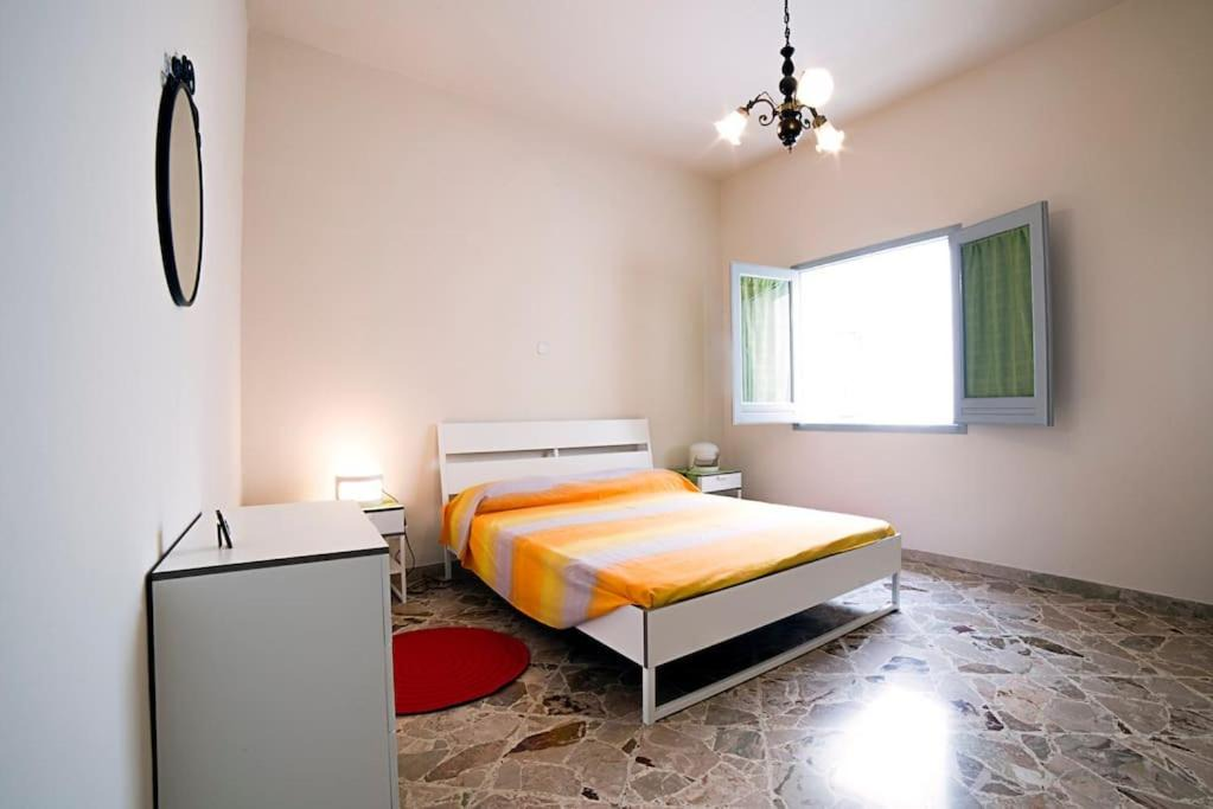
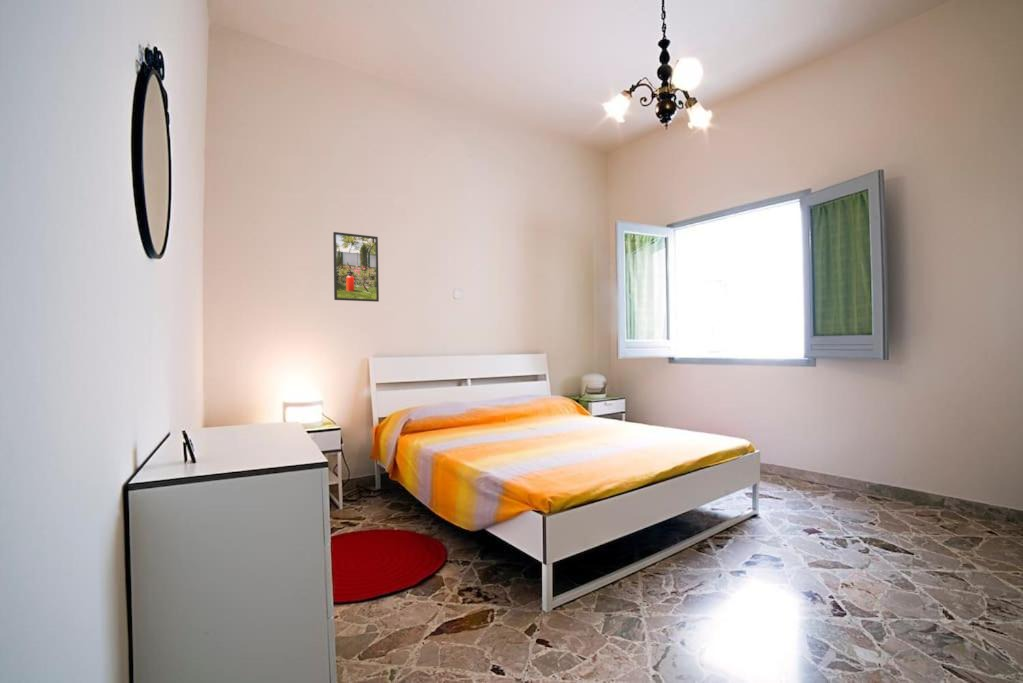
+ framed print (356, 267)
